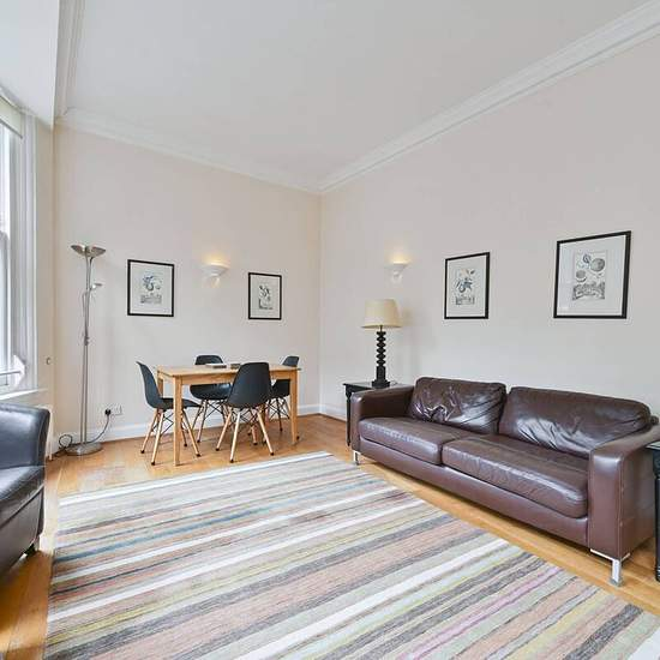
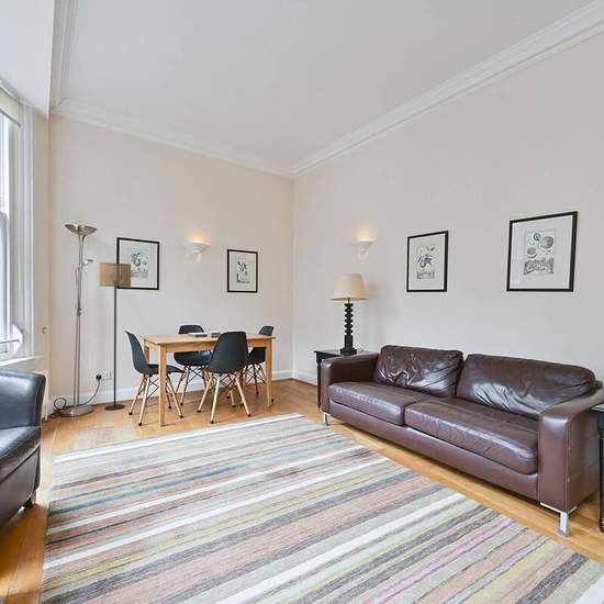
+ floor lamp (114, 336)
